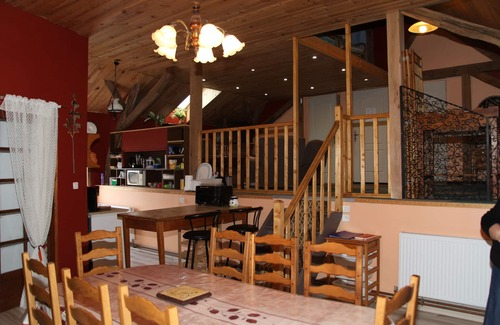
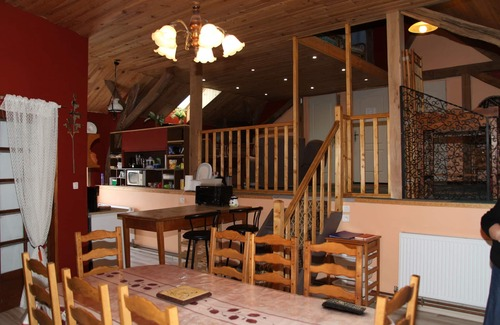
+ remote control (343, 305)
